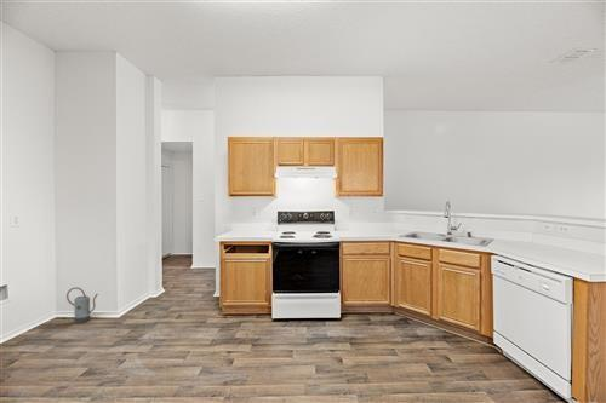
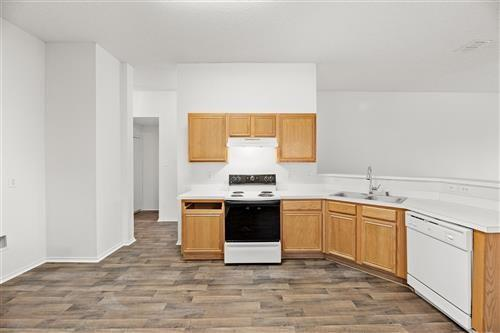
- watering can (82, 304)
